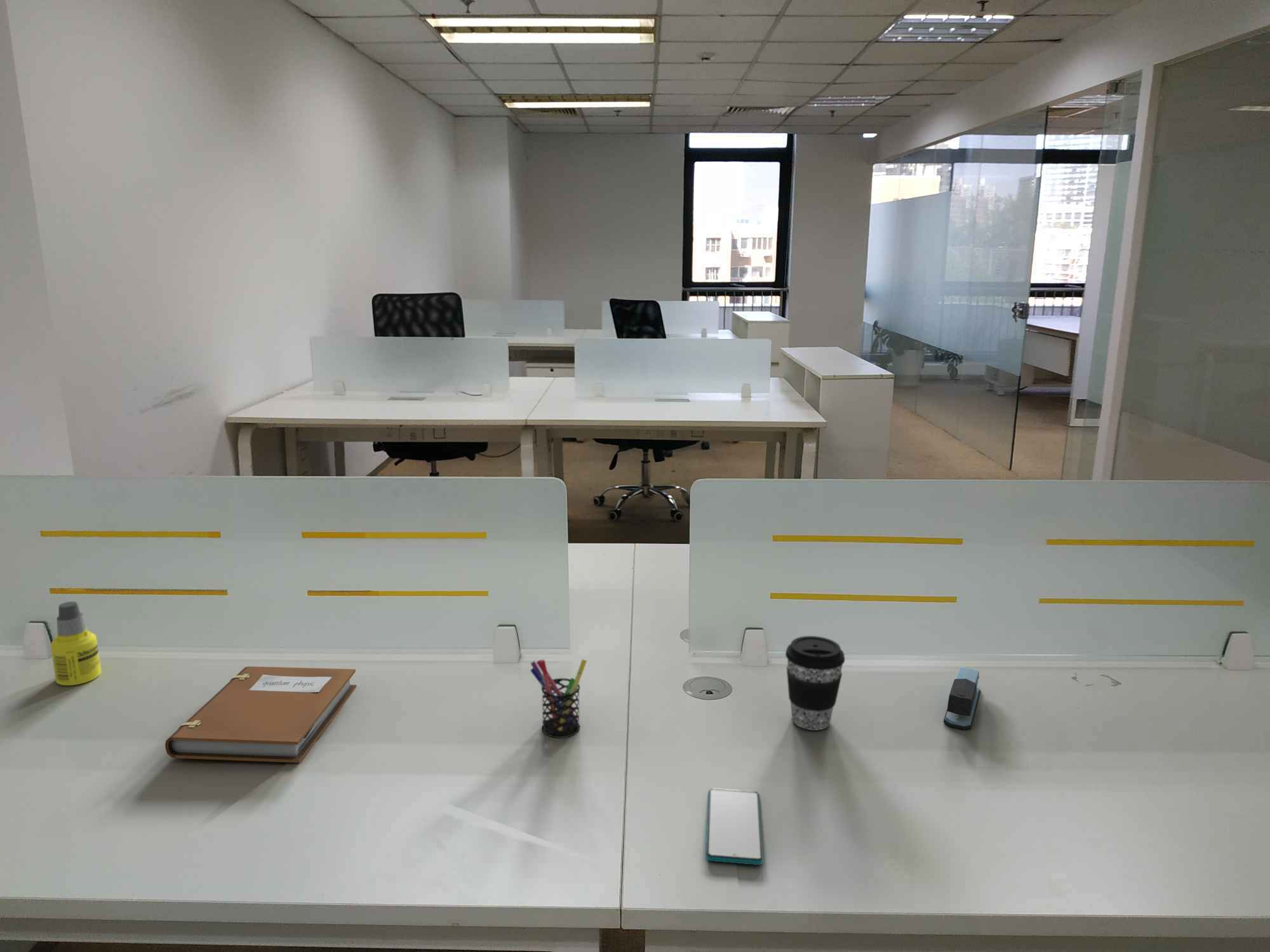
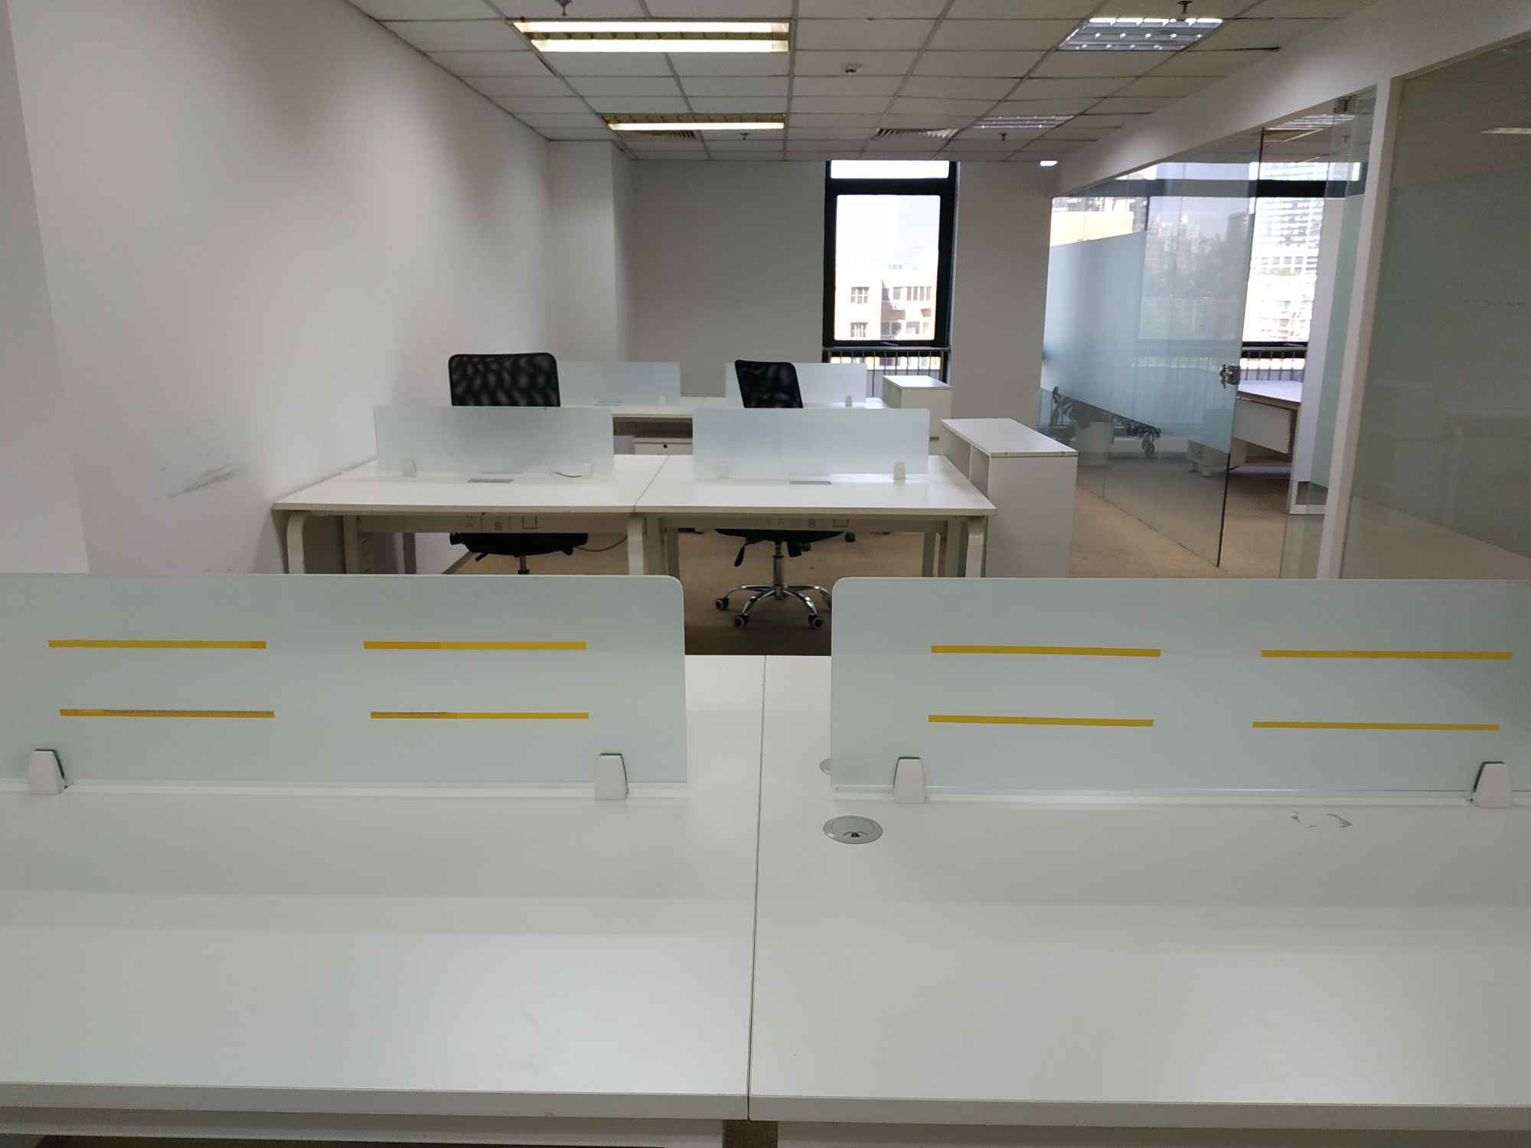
- bottle (73, 640)
- stapler (964, 693)
- notebook (269, 708)
- coffee cup (813, 684)
- smartphone (733, 824)
- pen holder (561, 694)
